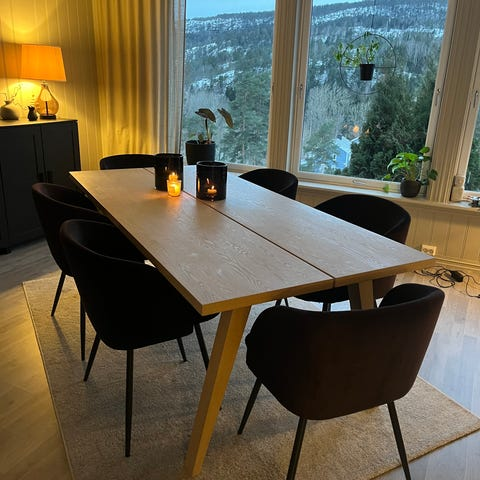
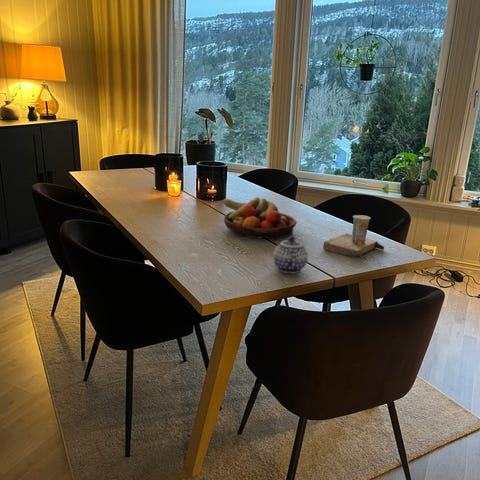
+ fruit bowl (259, 215)
+ teapot (290, 253)
+ cup (358, 233)
